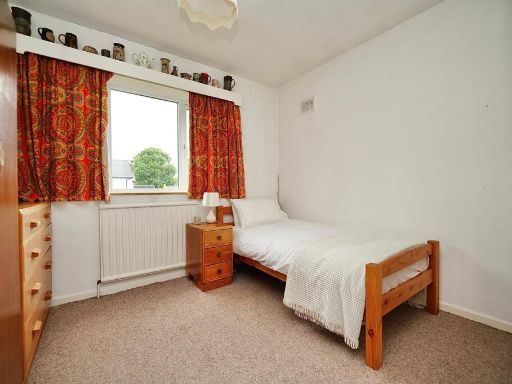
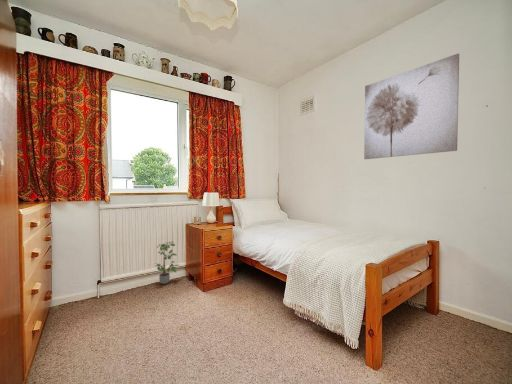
+ wall art (405, 114)
+ potted plant (171, 261)
